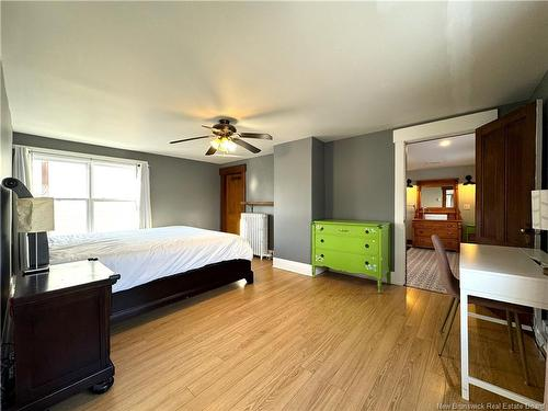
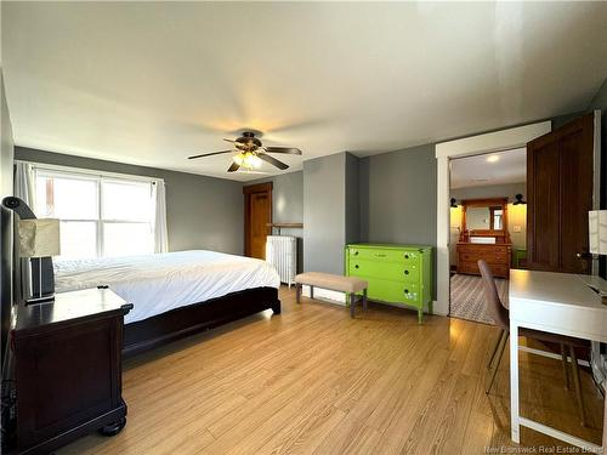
+ bench (329, 288)
